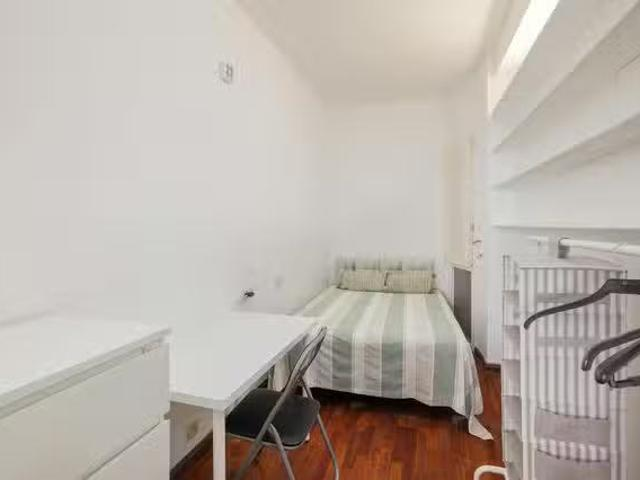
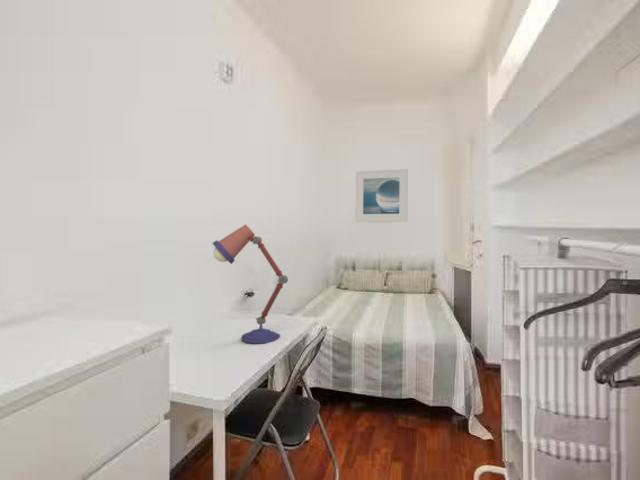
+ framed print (381, 196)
+ desk lamp (271, 266)
